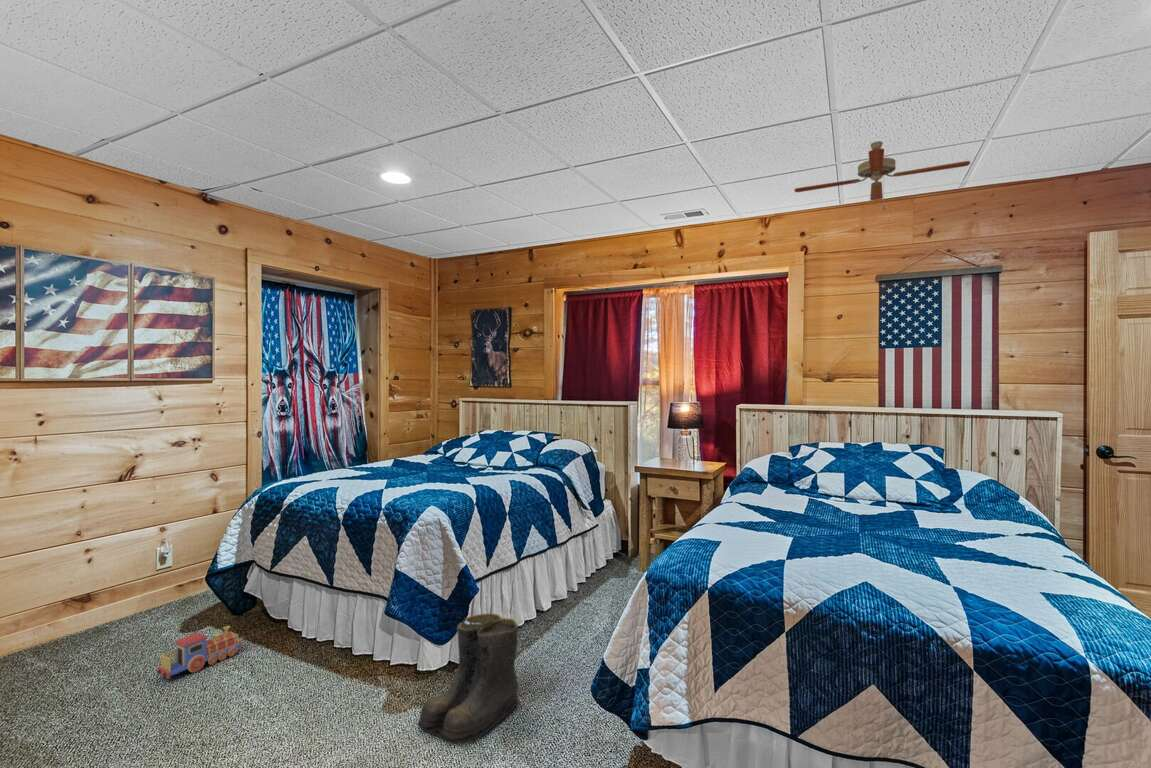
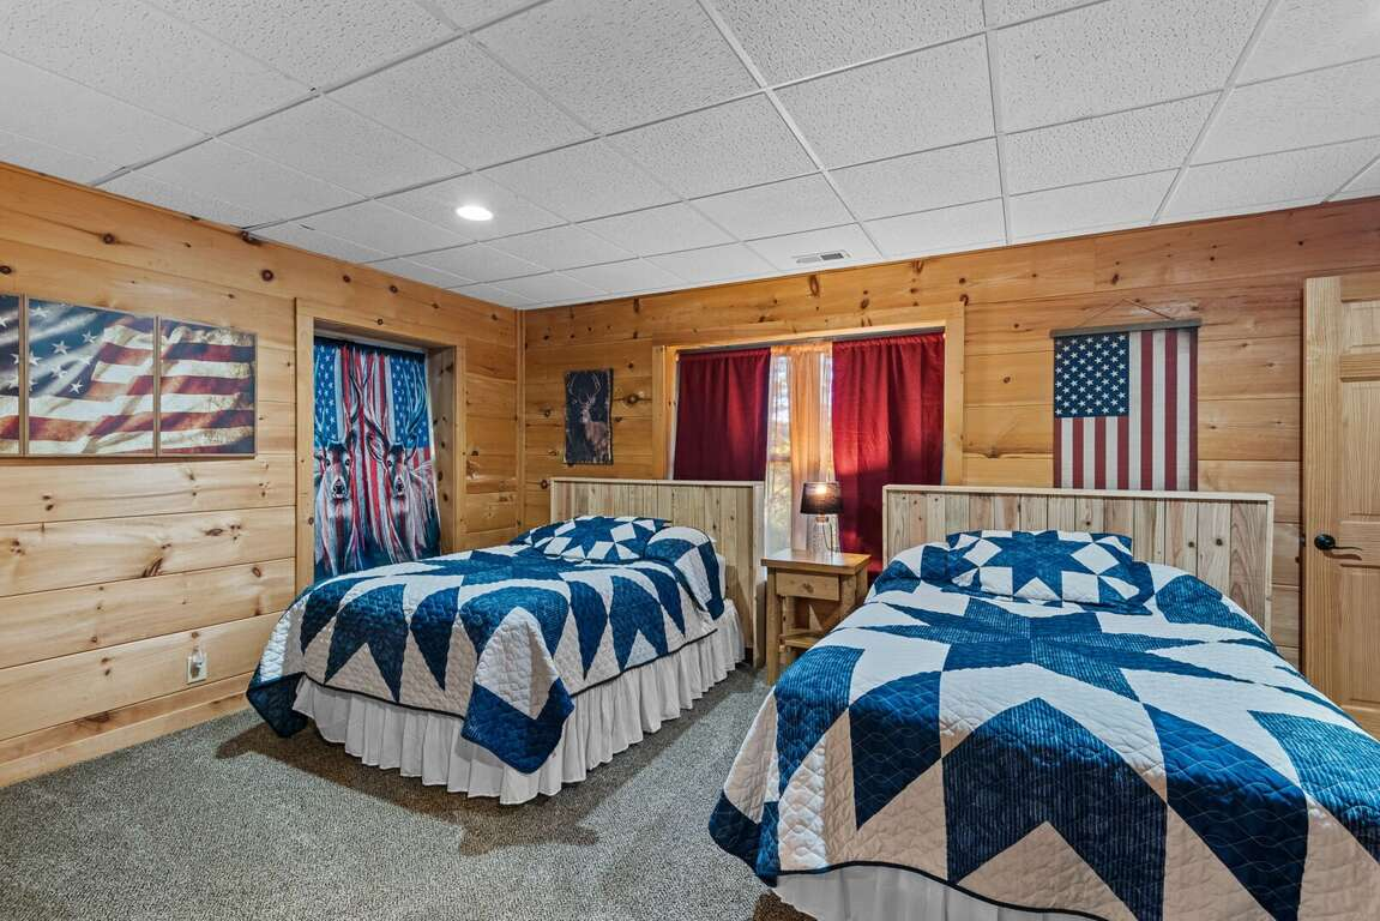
- toy train (201, 648)
- ceiling fan (876, 177)
- boots (471, 672)
